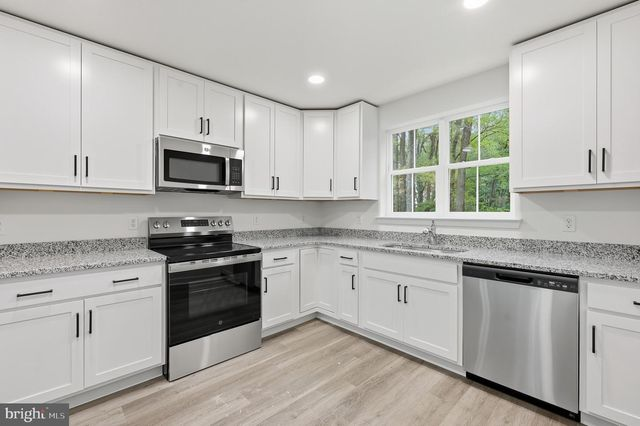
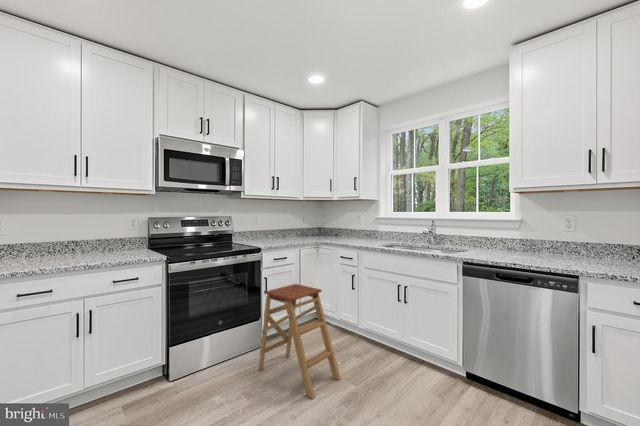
+ step ladder (298, 333)
